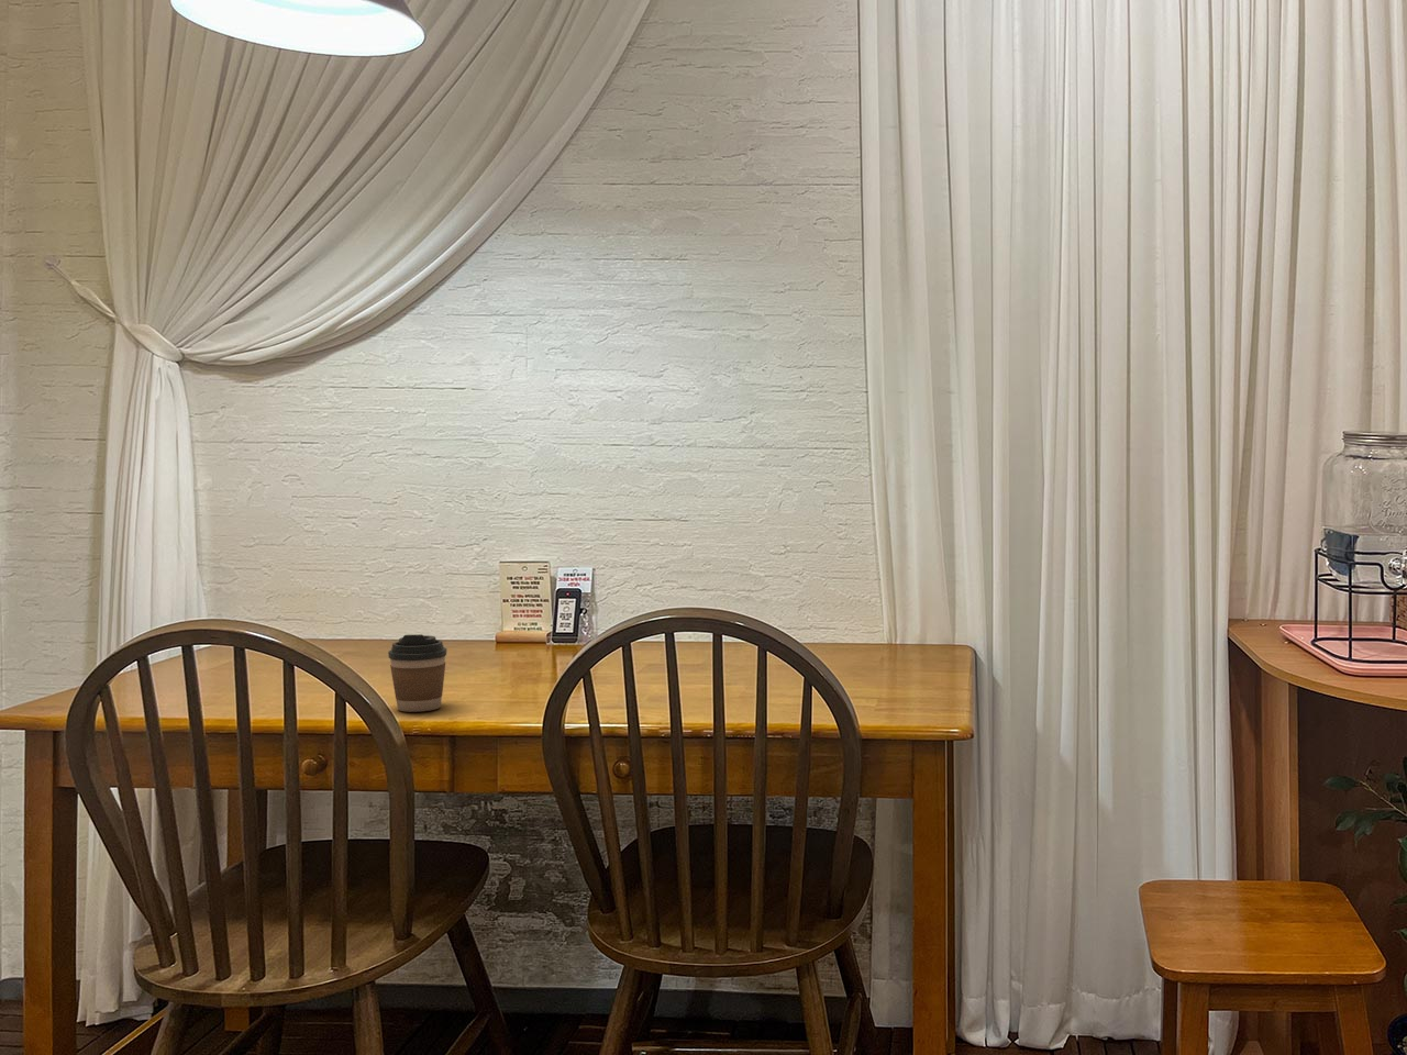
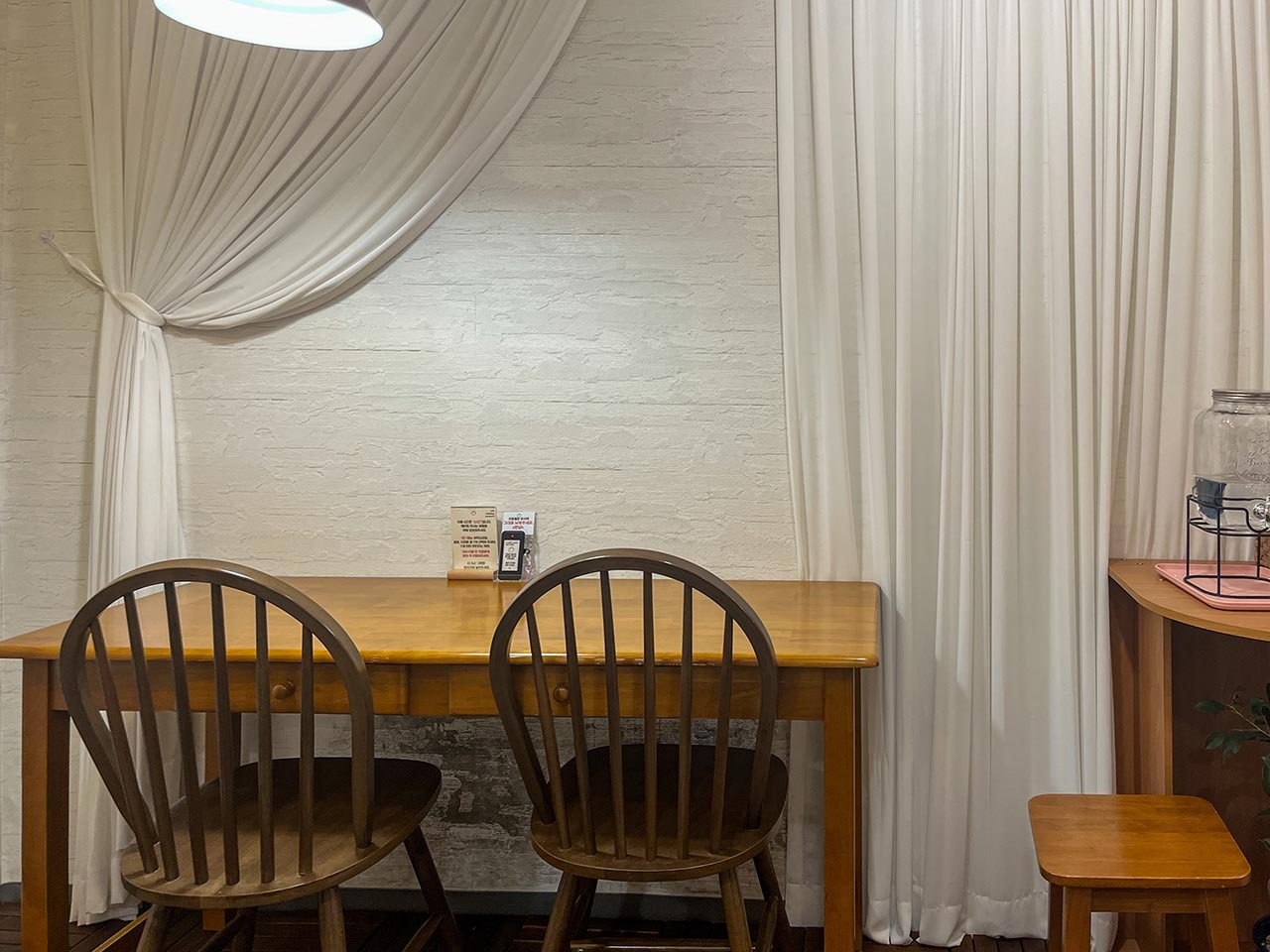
- coffee cup (418, 669)
